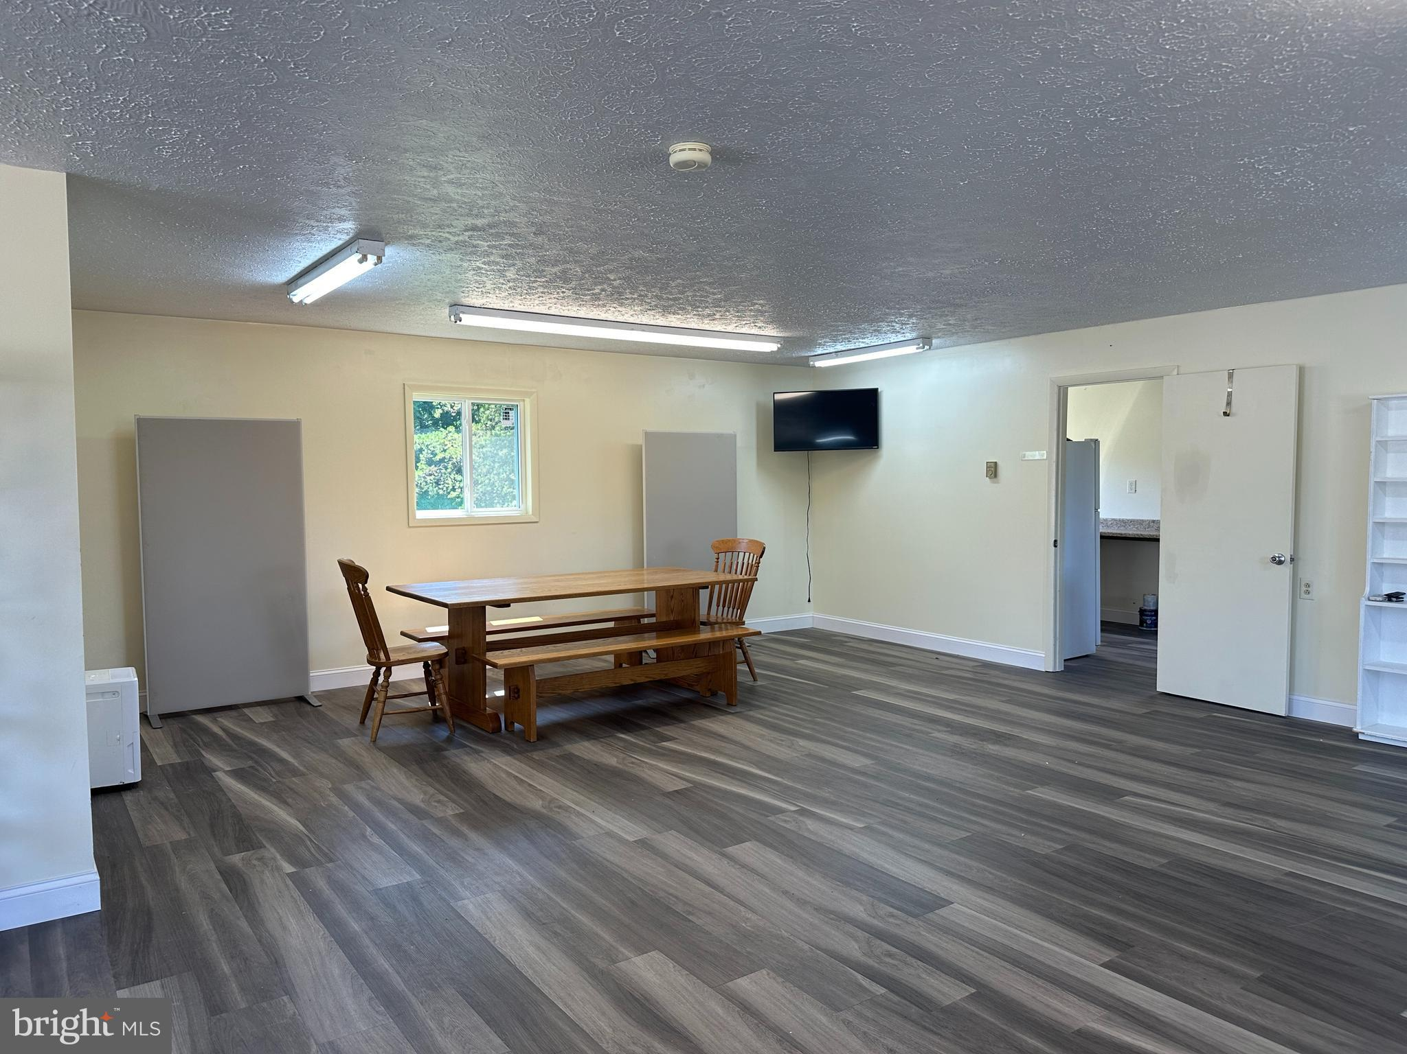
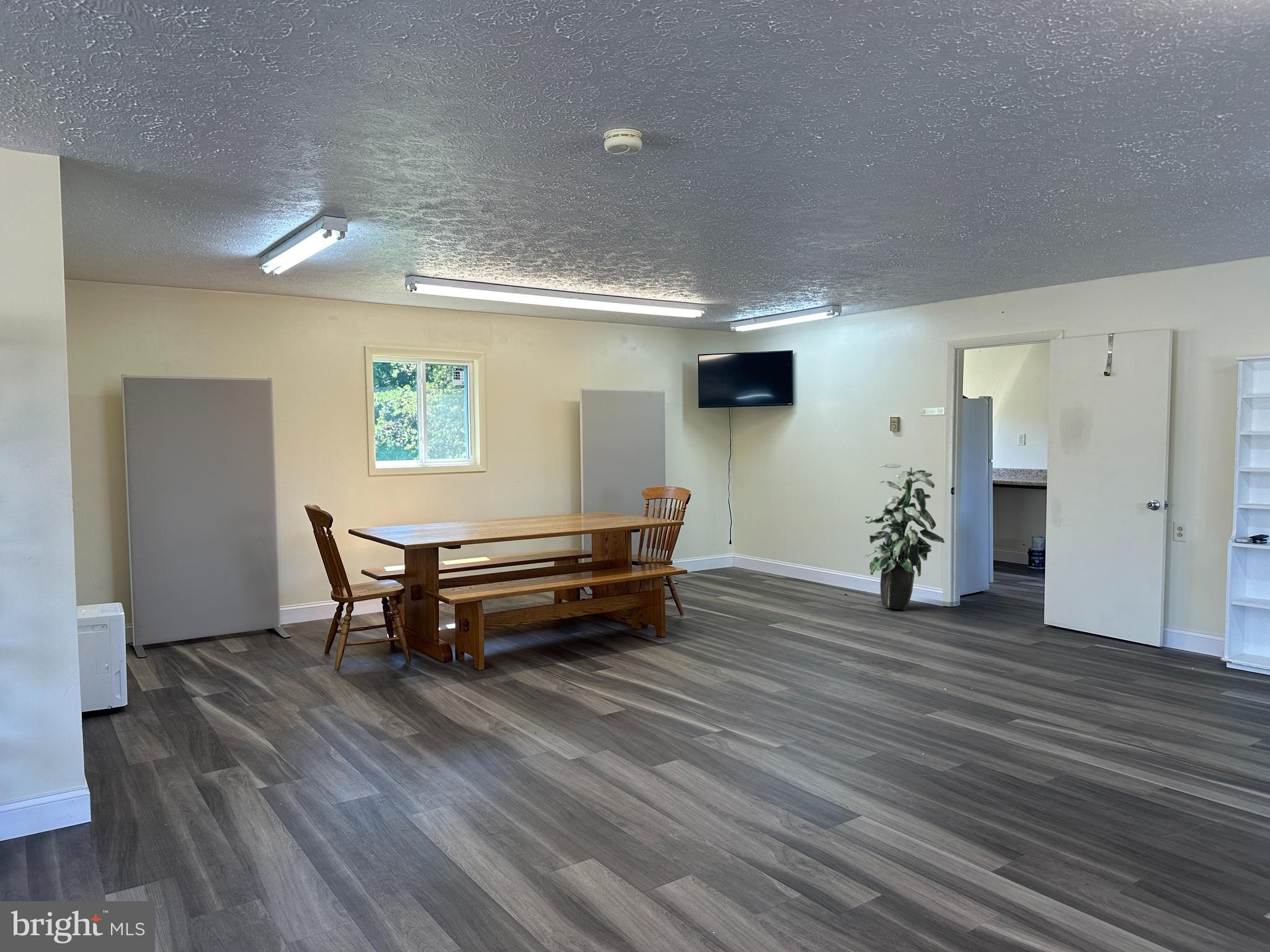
+ indoor plant (899, 536)
